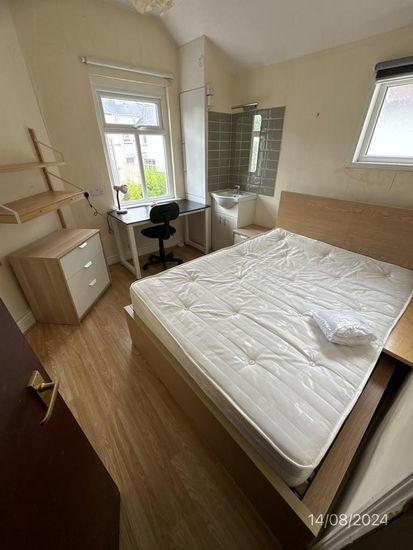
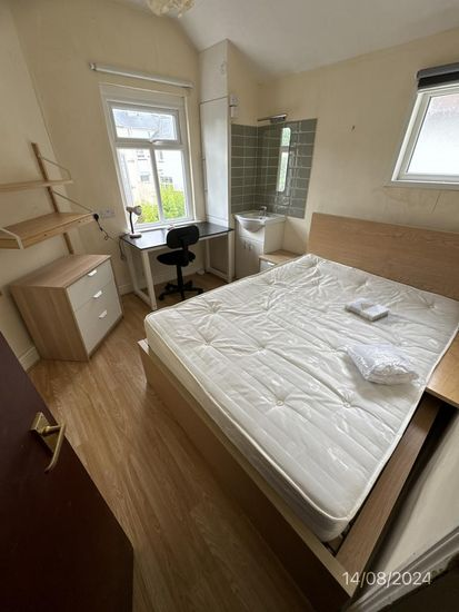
+ book (366, 308)
